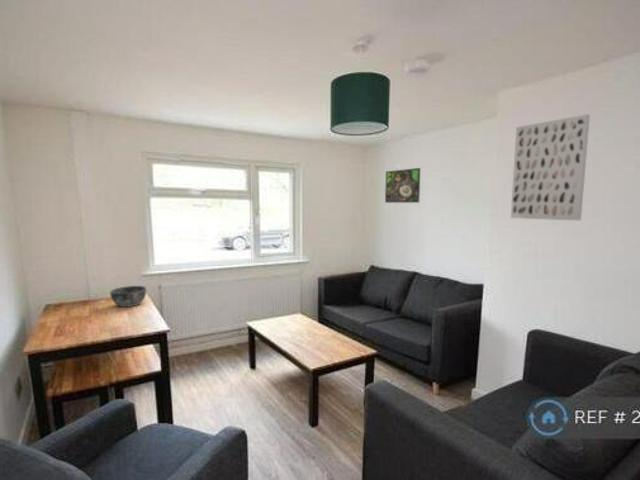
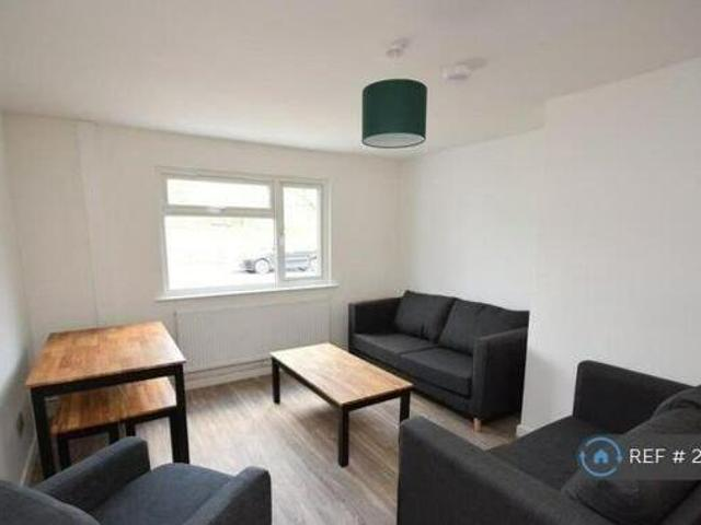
- wall art (546, 171)
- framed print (401, 186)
- bowl (129, 297)
